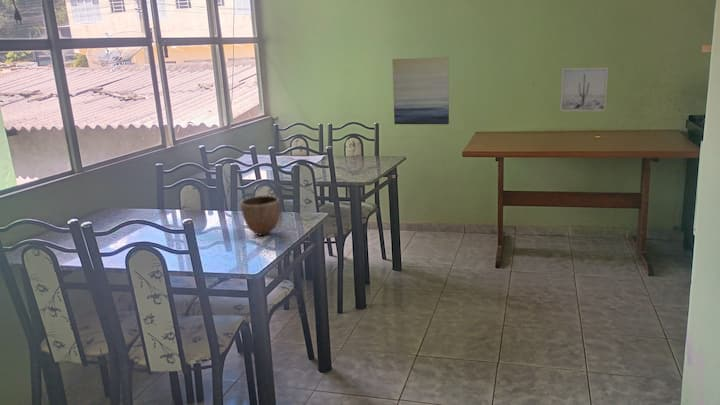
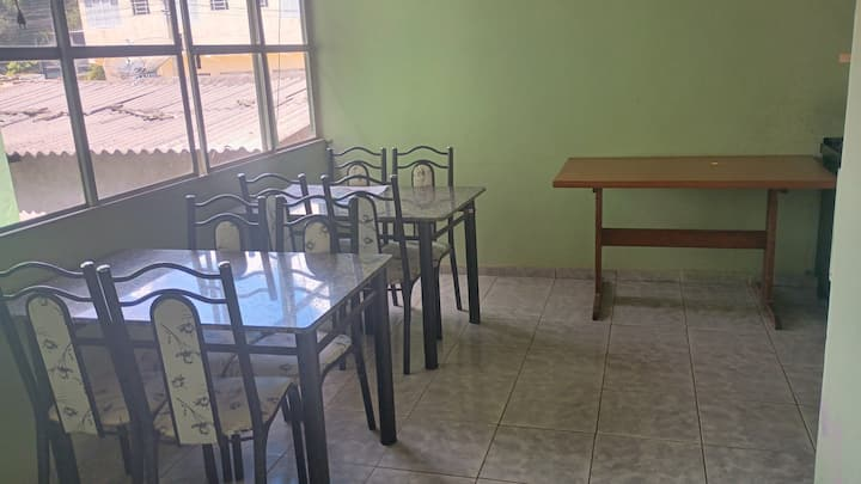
- decorative bowl (261, 216)
- wall art (420, 91)
- wall art (583, 89)
